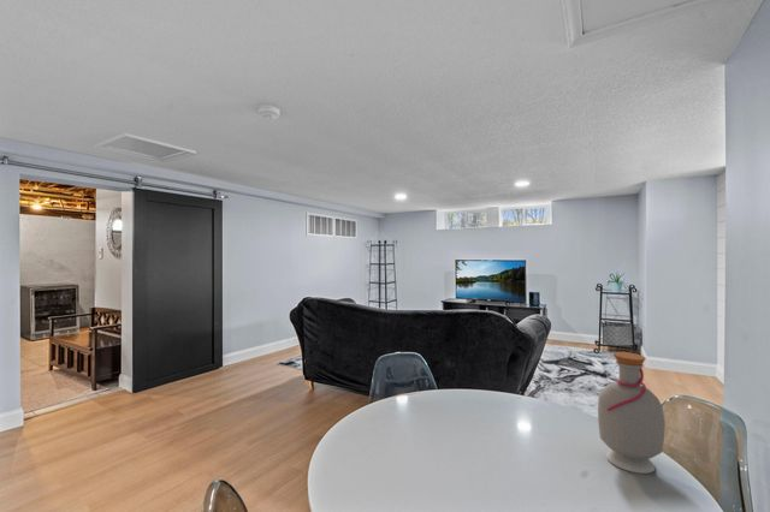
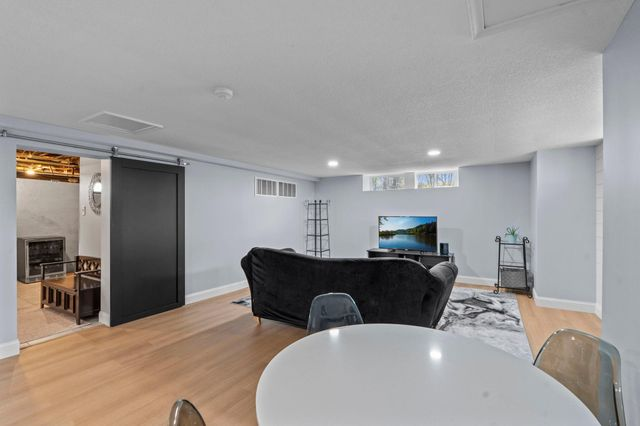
- bottle (629, 407)
